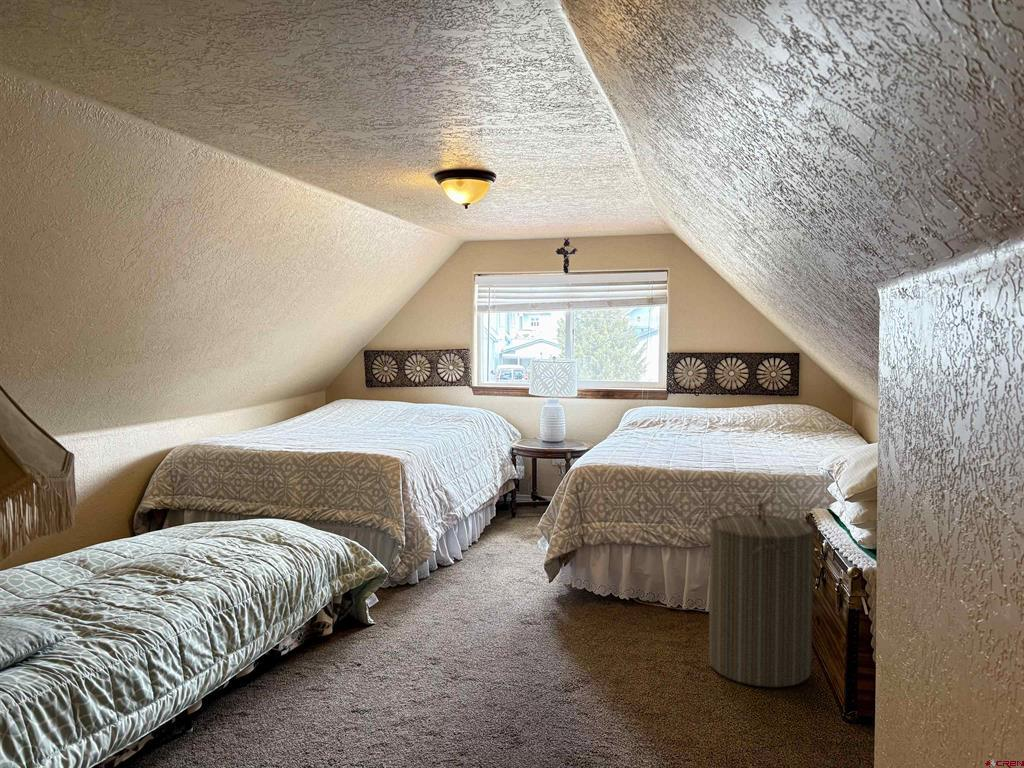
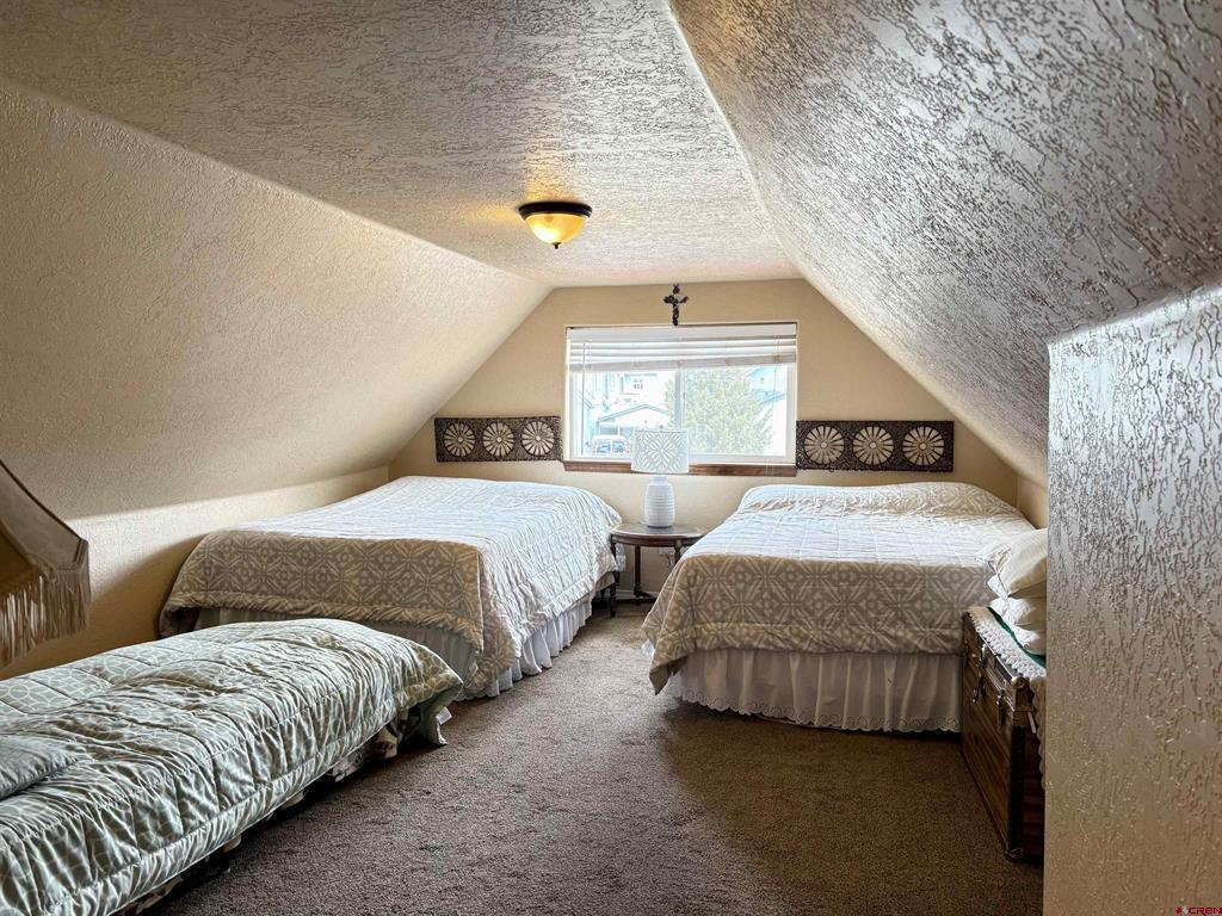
- laundry hamper (760, 584)
